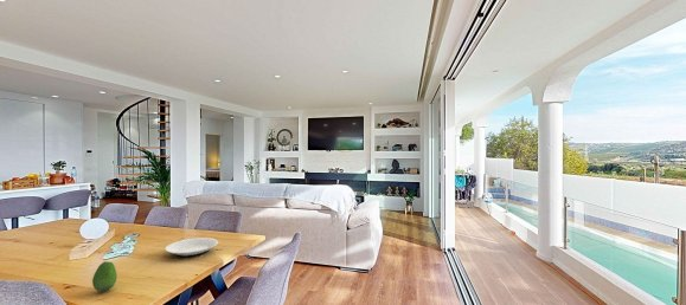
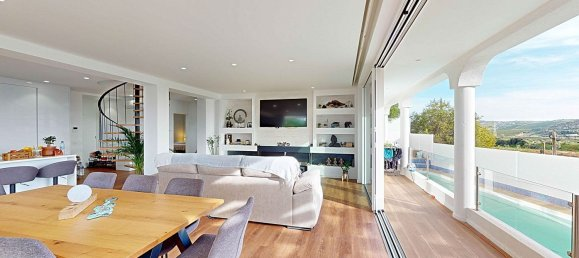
- fruit (104, 275)
- plate (192, 248)
